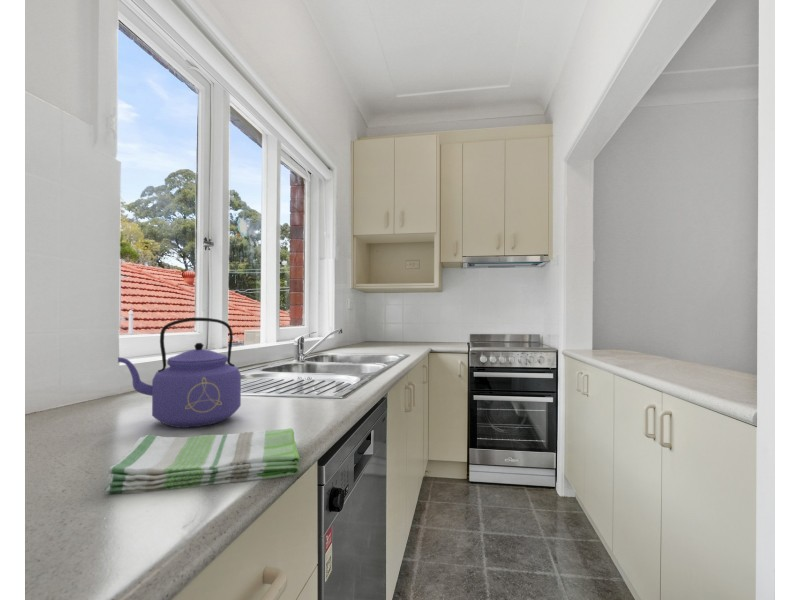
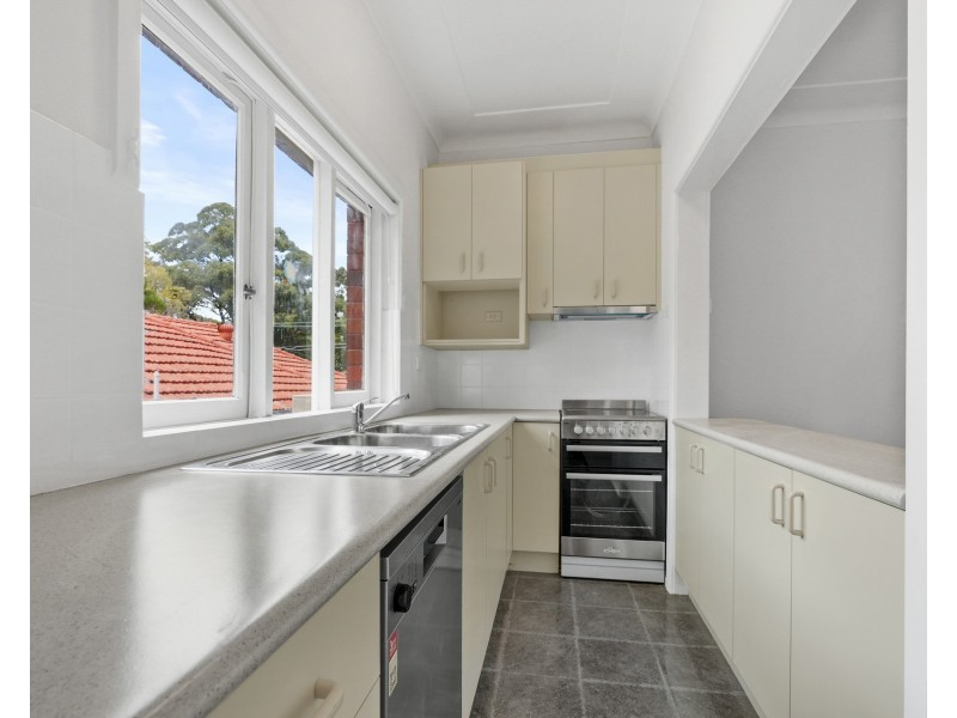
- kettle (182, 369)
- dish towel (215, 450)
